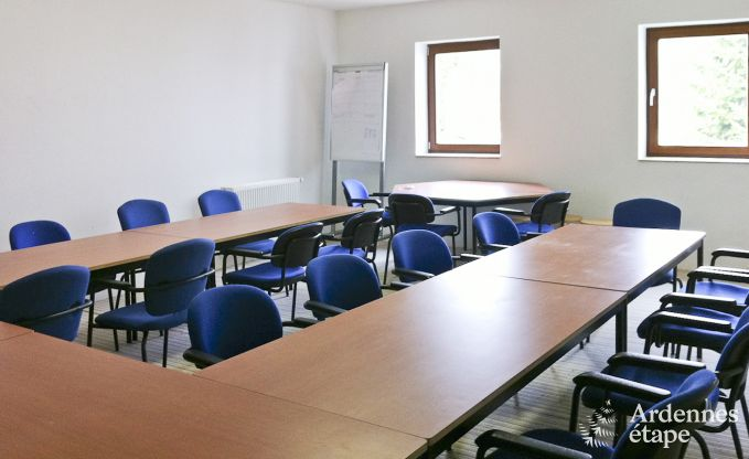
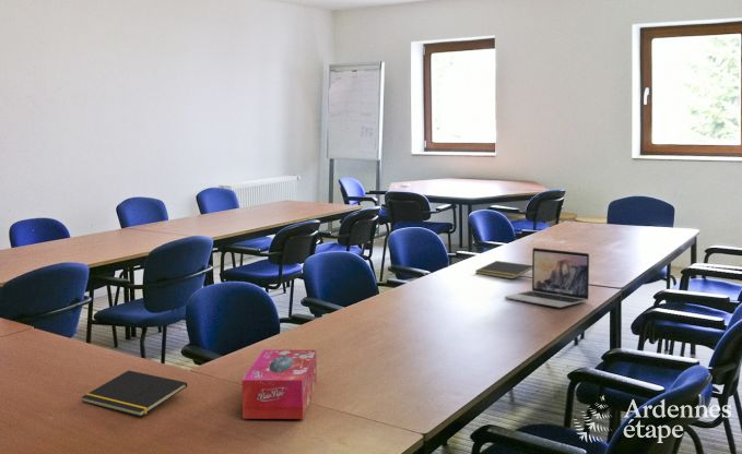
+ laptop (545, 276)
+ tissue box (282, 381)
+ notepad (134, 392)
+ notepad (504, 268)
